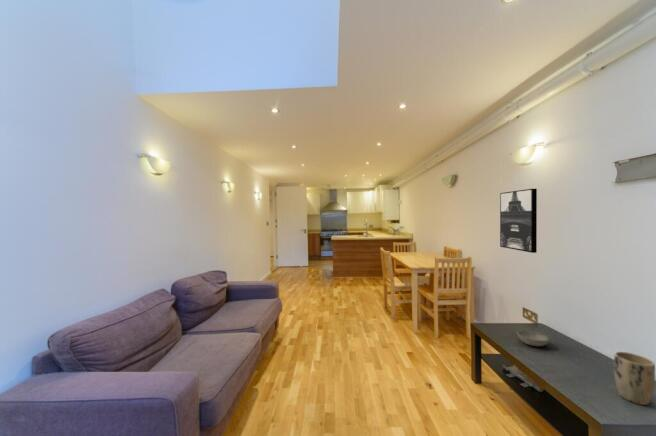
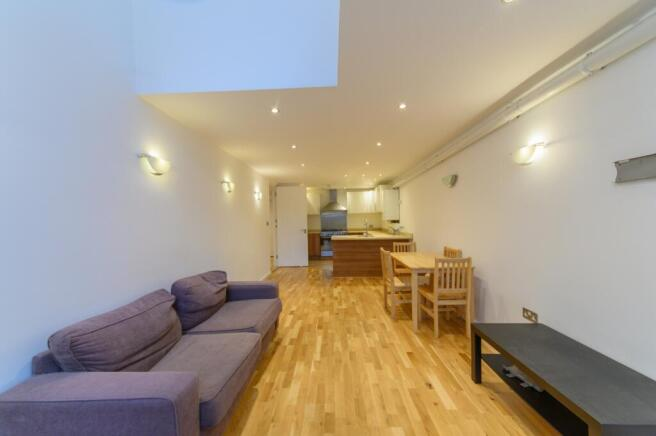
- wall art (516, 220)
- plant pot (633, 378)
- soup bowl (532, 339)
